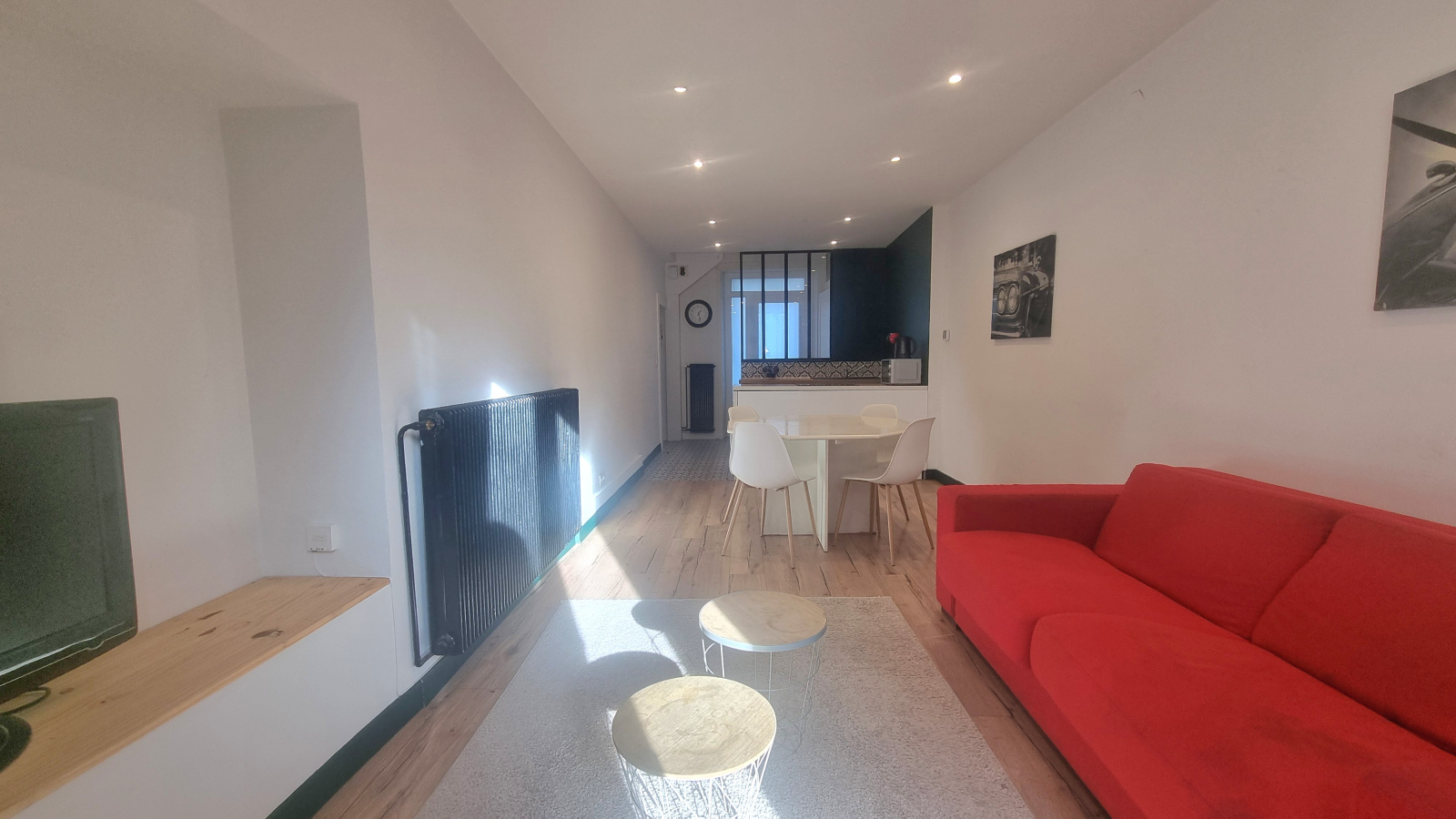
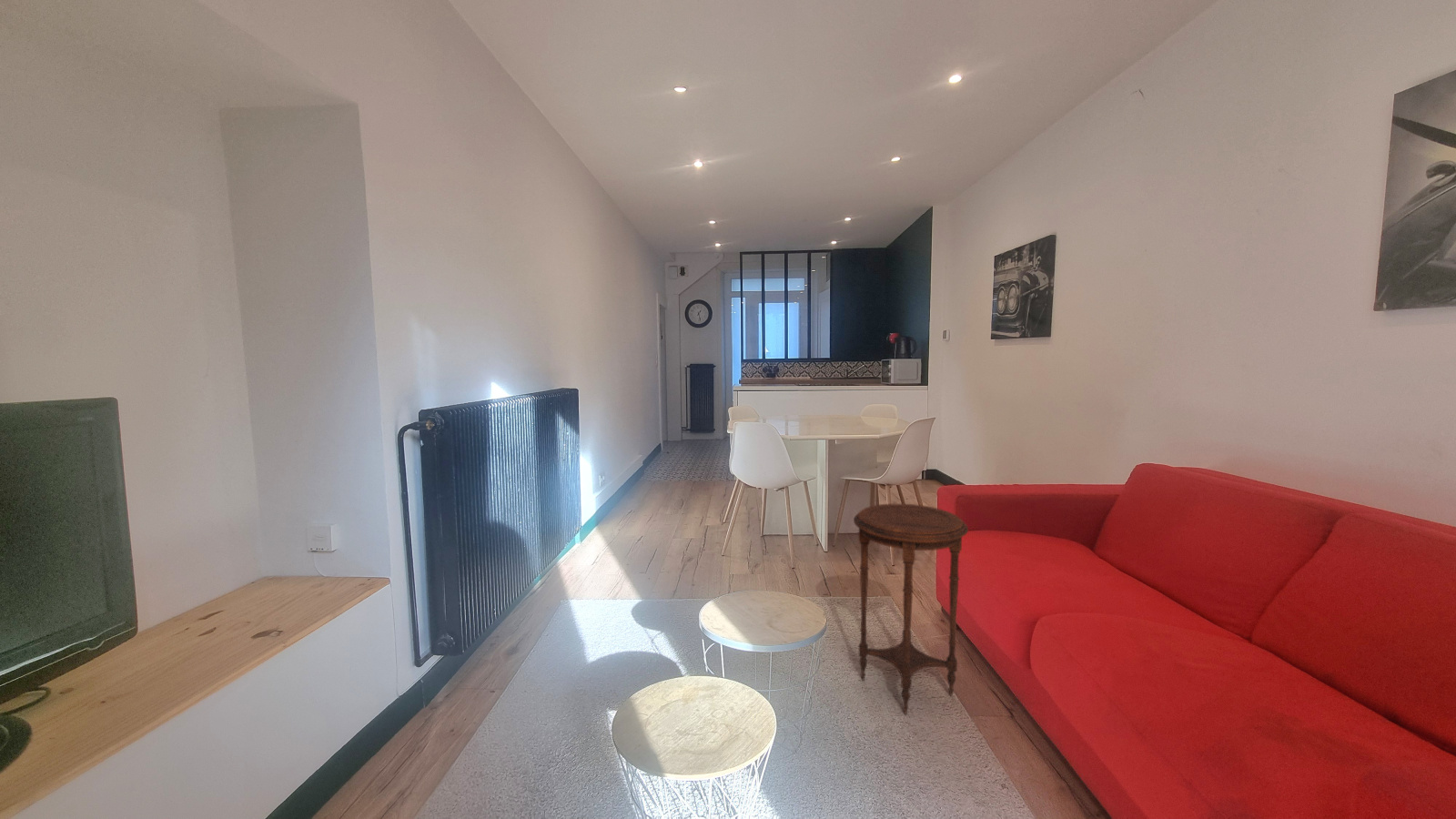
+ side table (907, 602)
